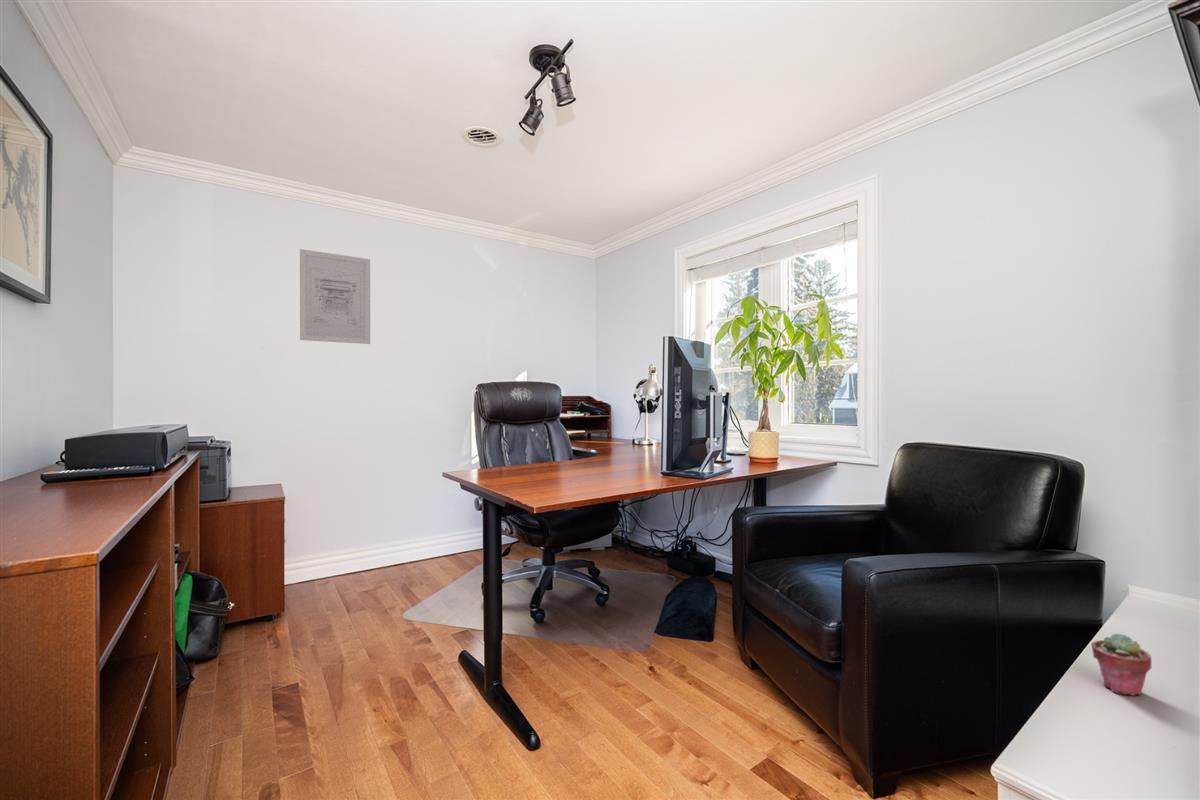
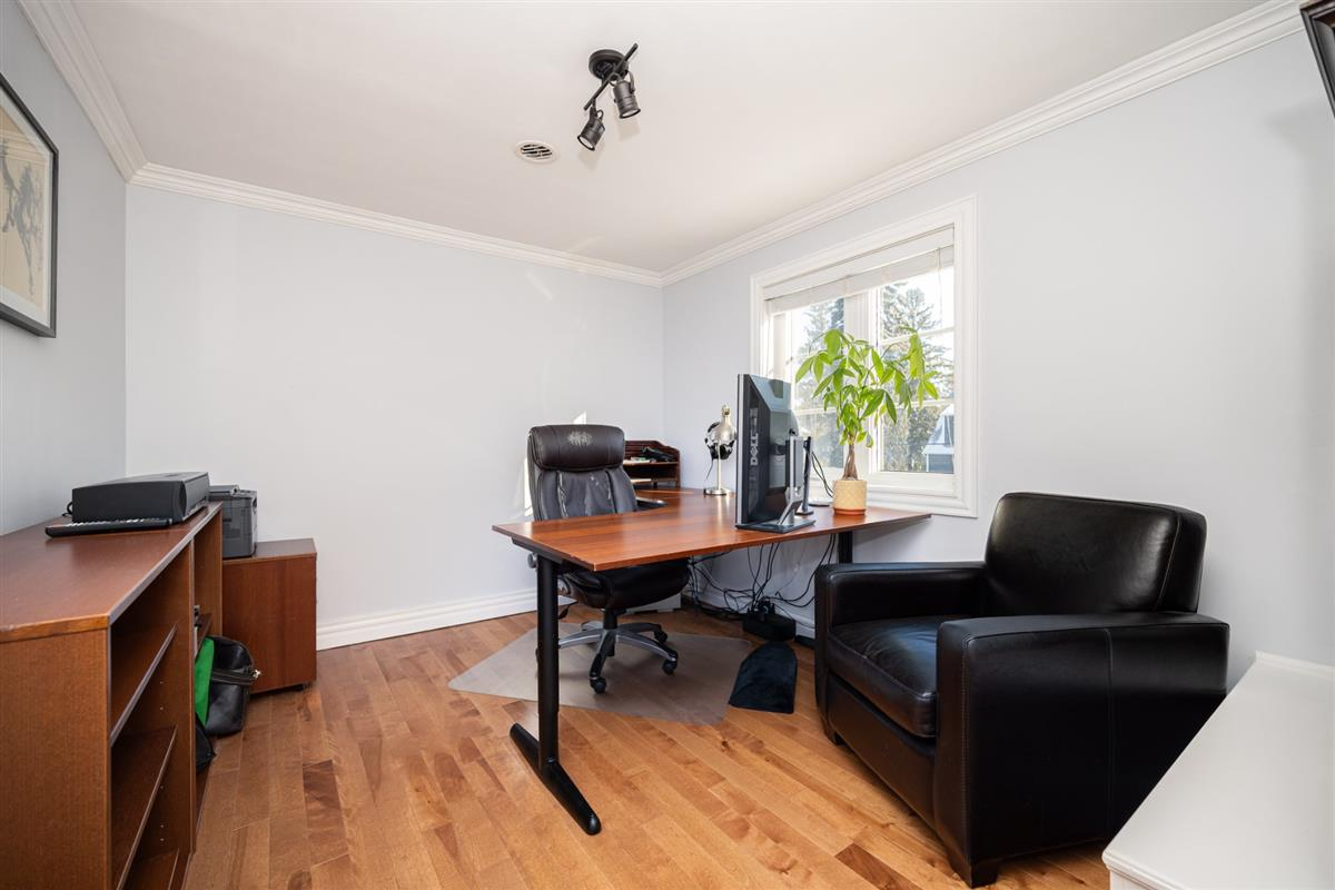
- potted succulent (1121, 660)
- wall art (336, 298)
